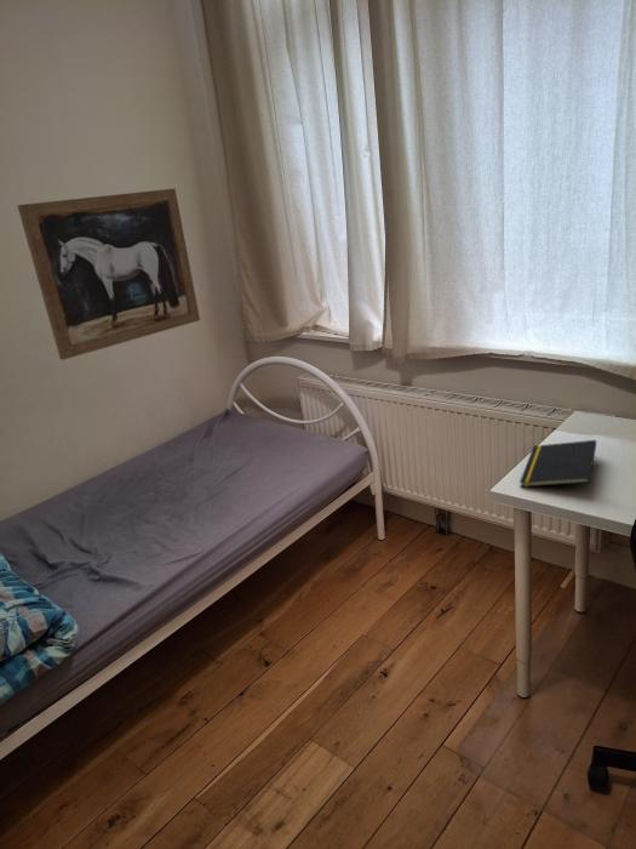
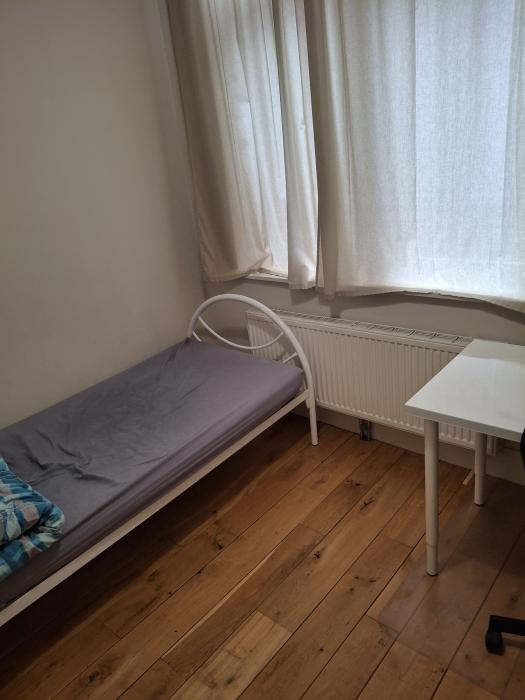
- wall art (120, 269)
- notepad (558, 462)
